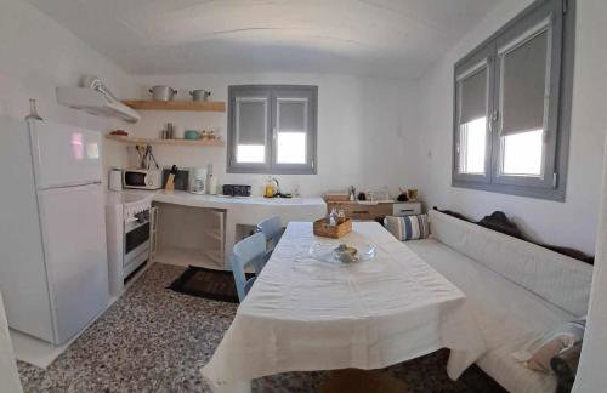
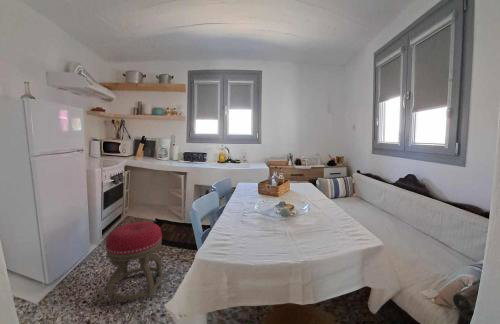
+ stool (136, 257)
